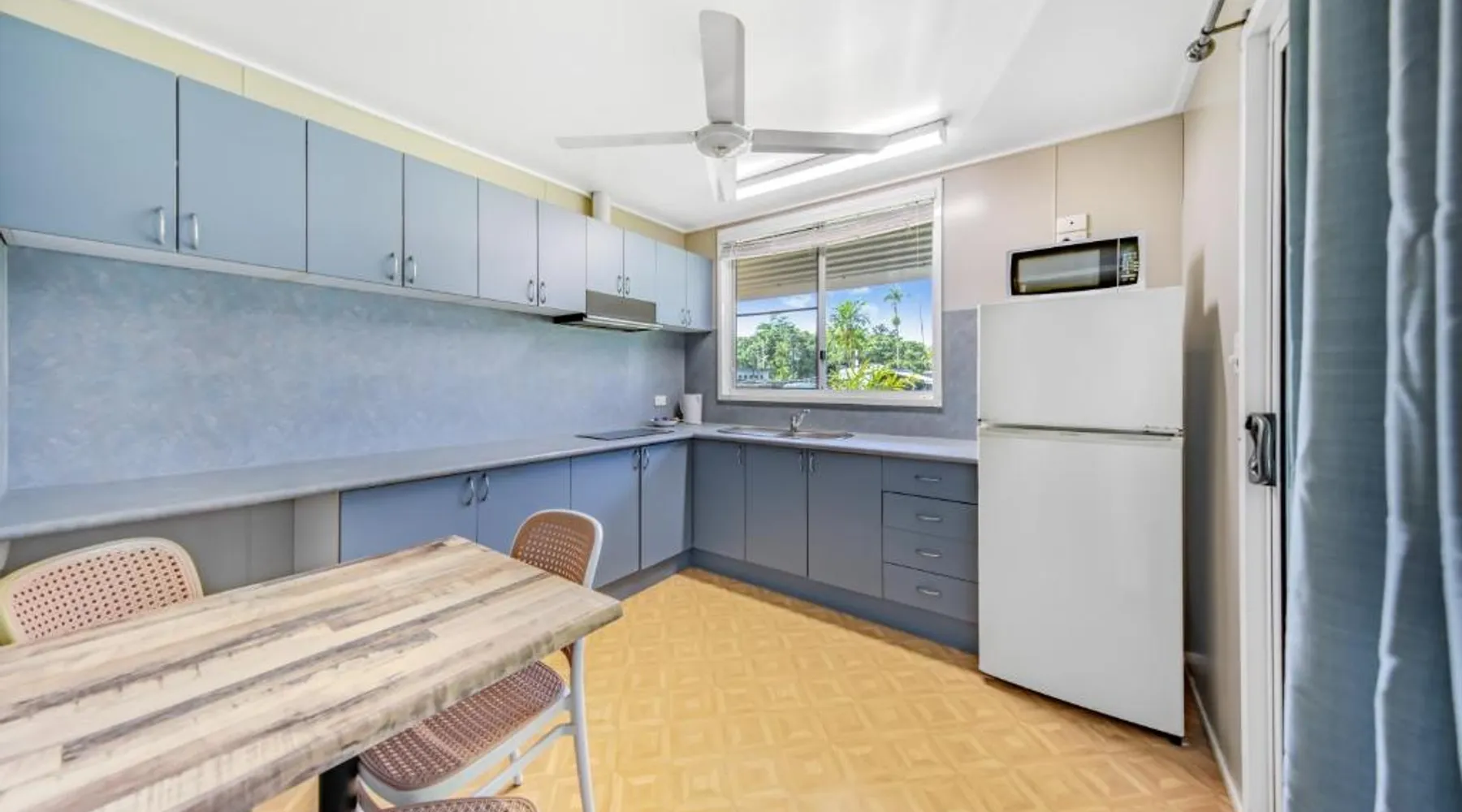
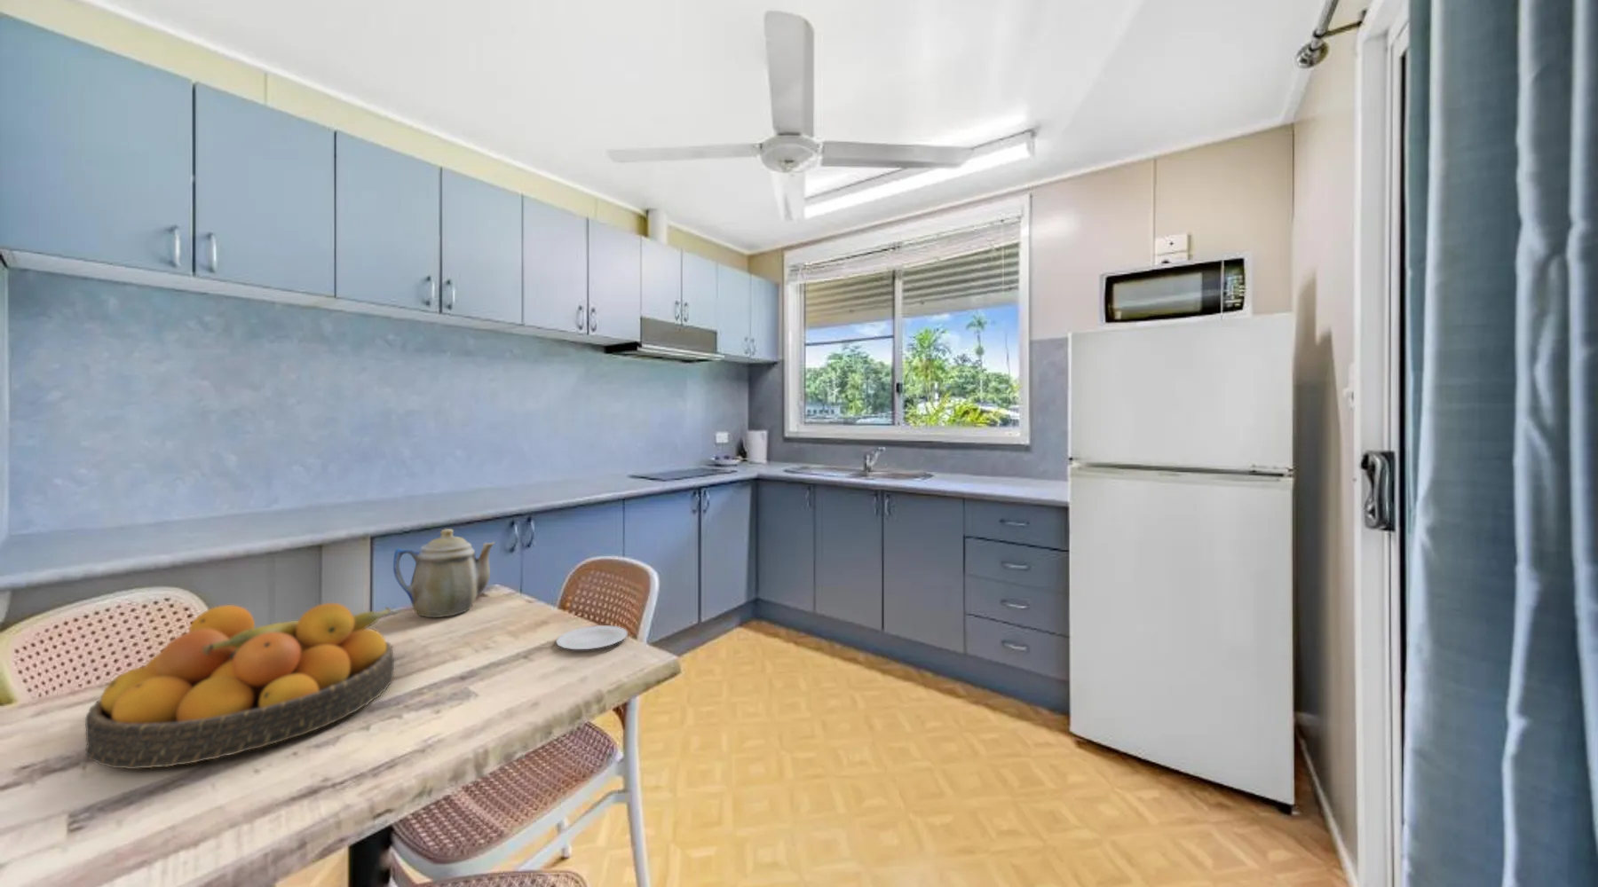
+ fruit bowl (260, 659)
+ teapot (446, 569)
+ plate (597, 625)
